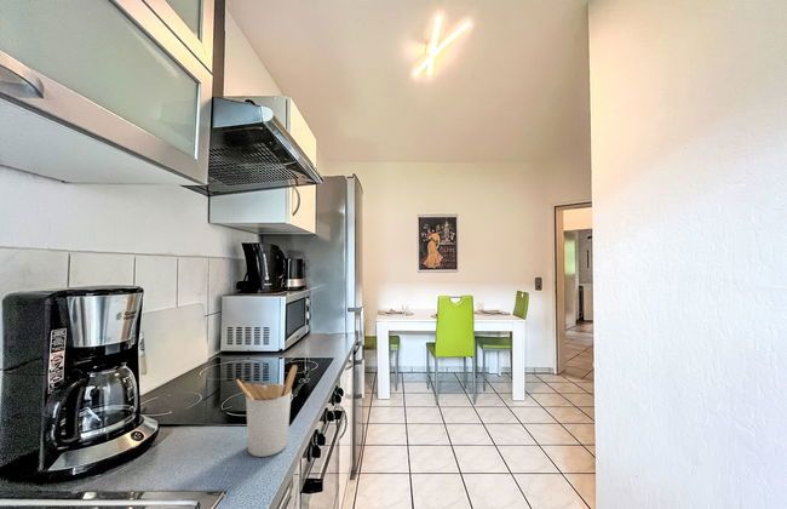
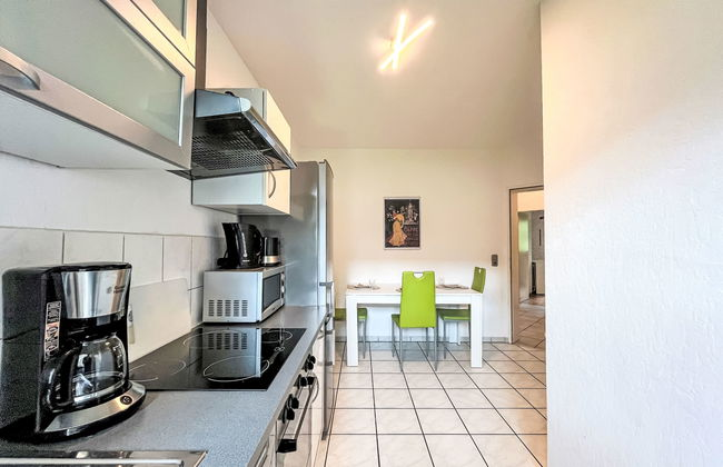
- utensil holder (266, 410)
